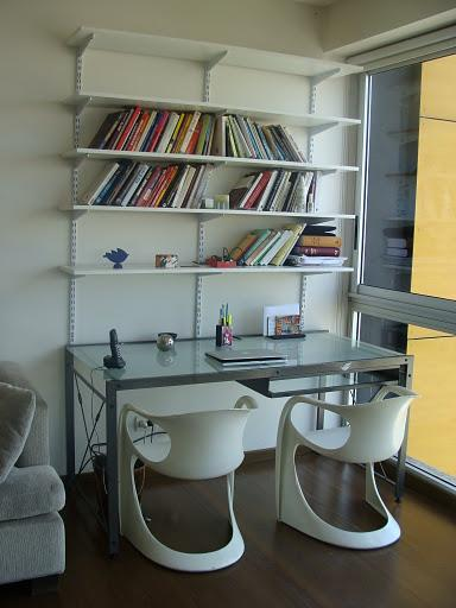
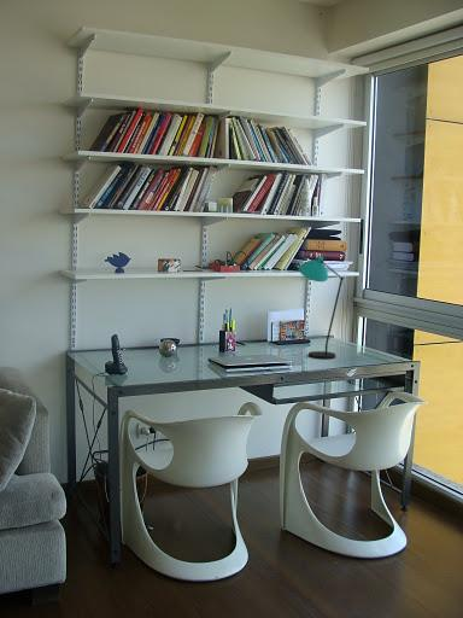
+ desk lamp (333, 310)
